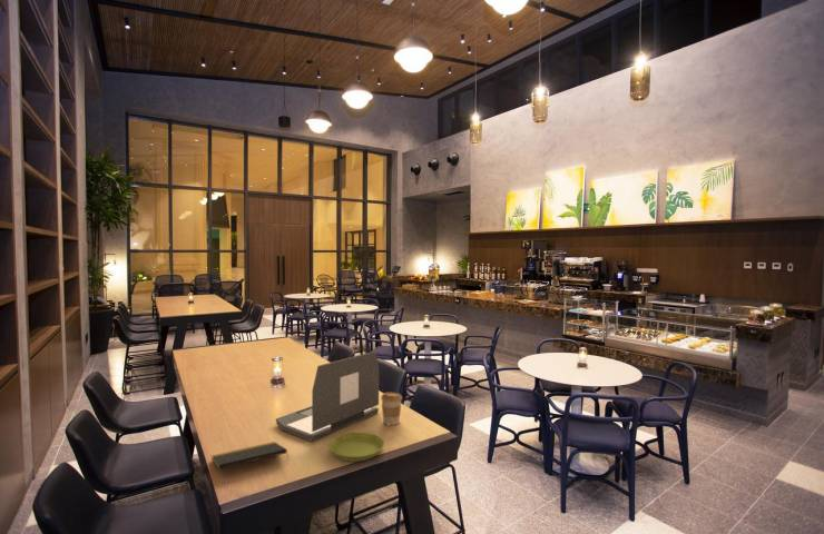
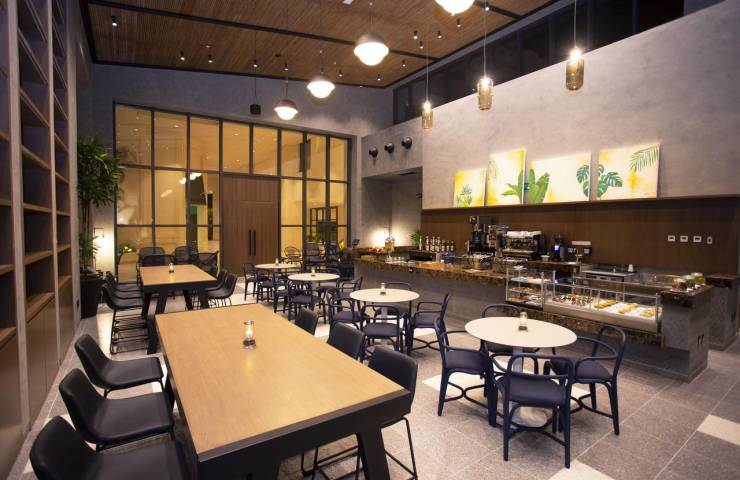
- notepad (248, 454)
- laptop (326, 386)
- coffee cup (391, 407)
- saucer (356, 447)
